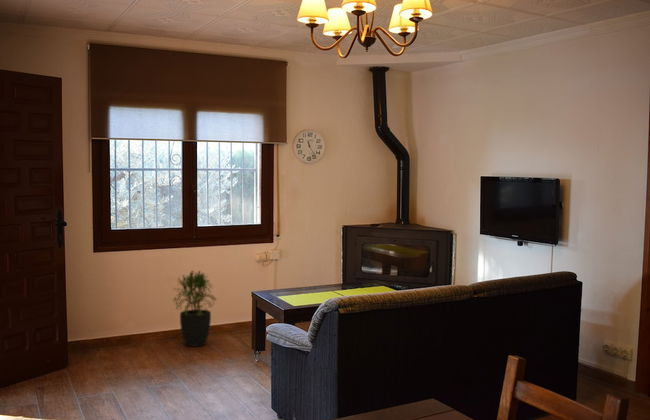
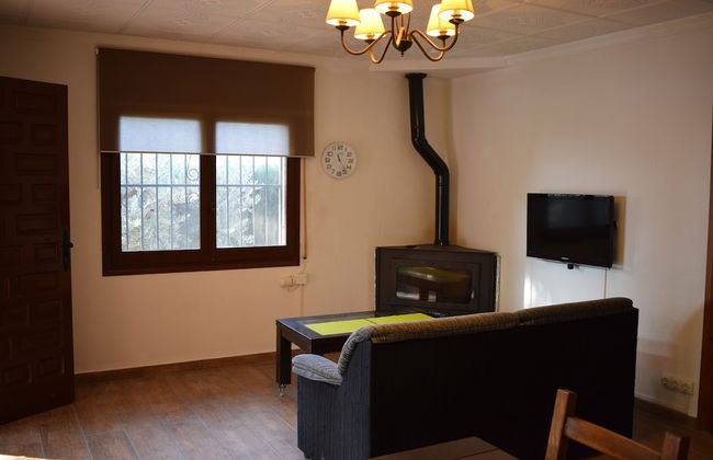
- potted plant (192, 307)
